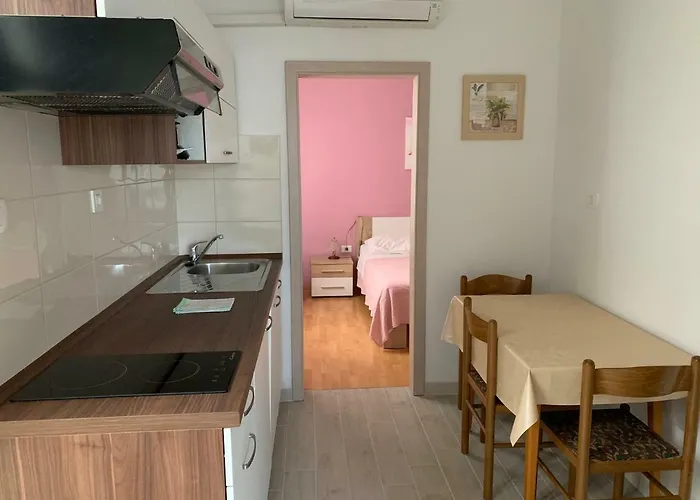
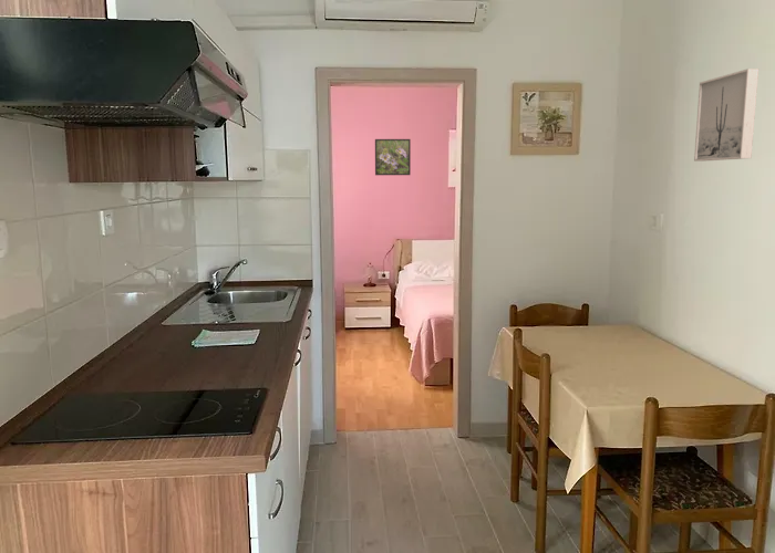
+ wall art (723, 118)
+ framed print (392, 157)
